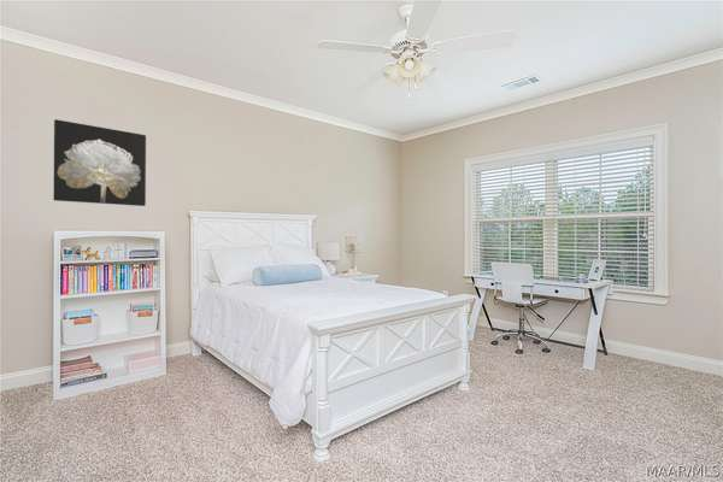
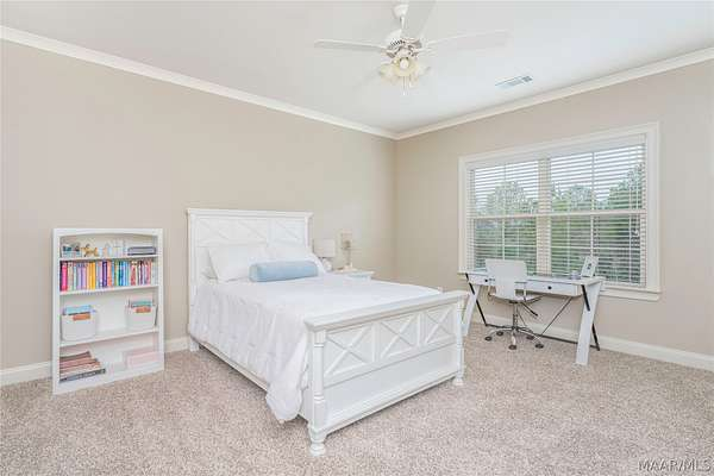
- wall art (102, 165)
